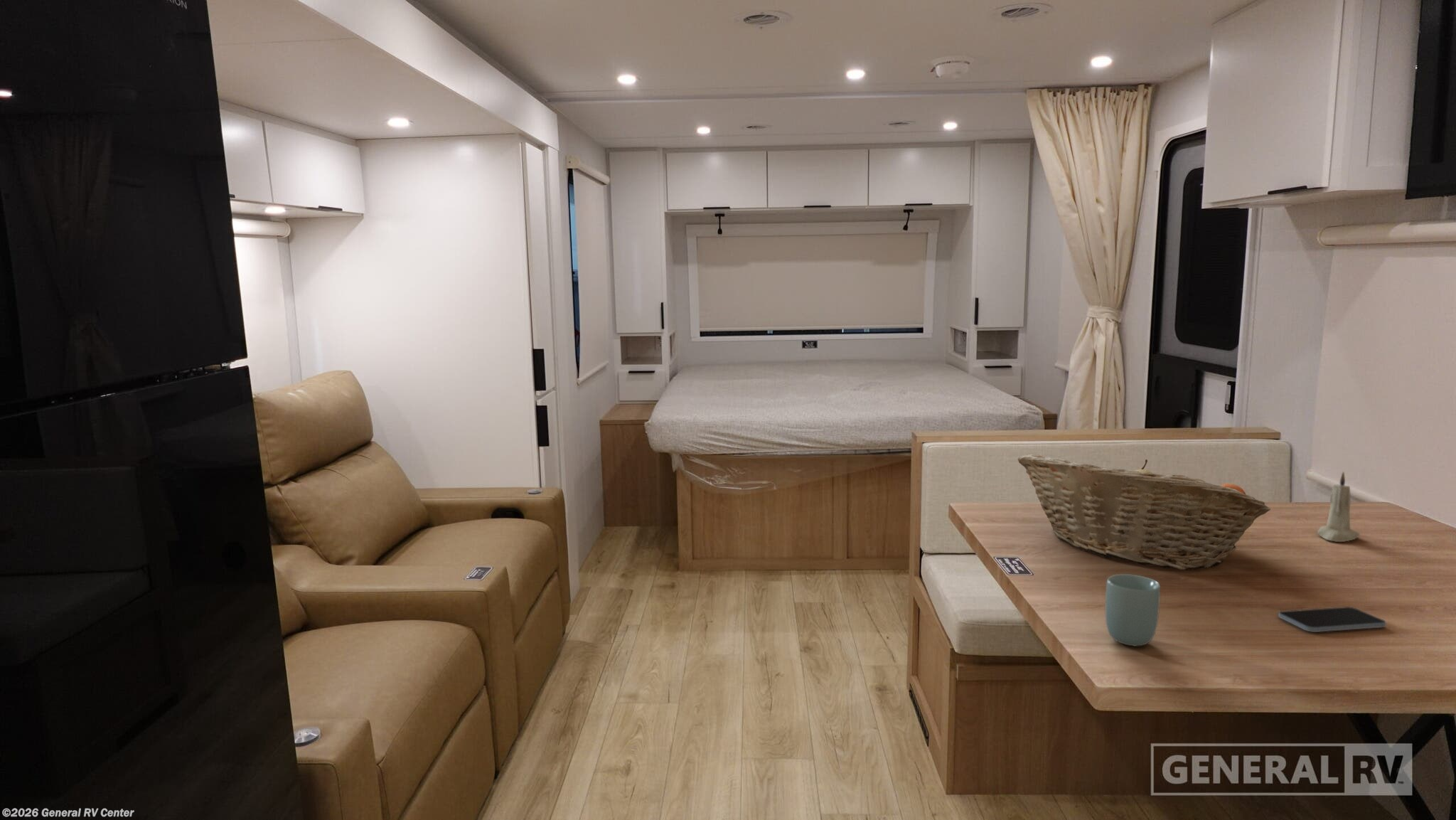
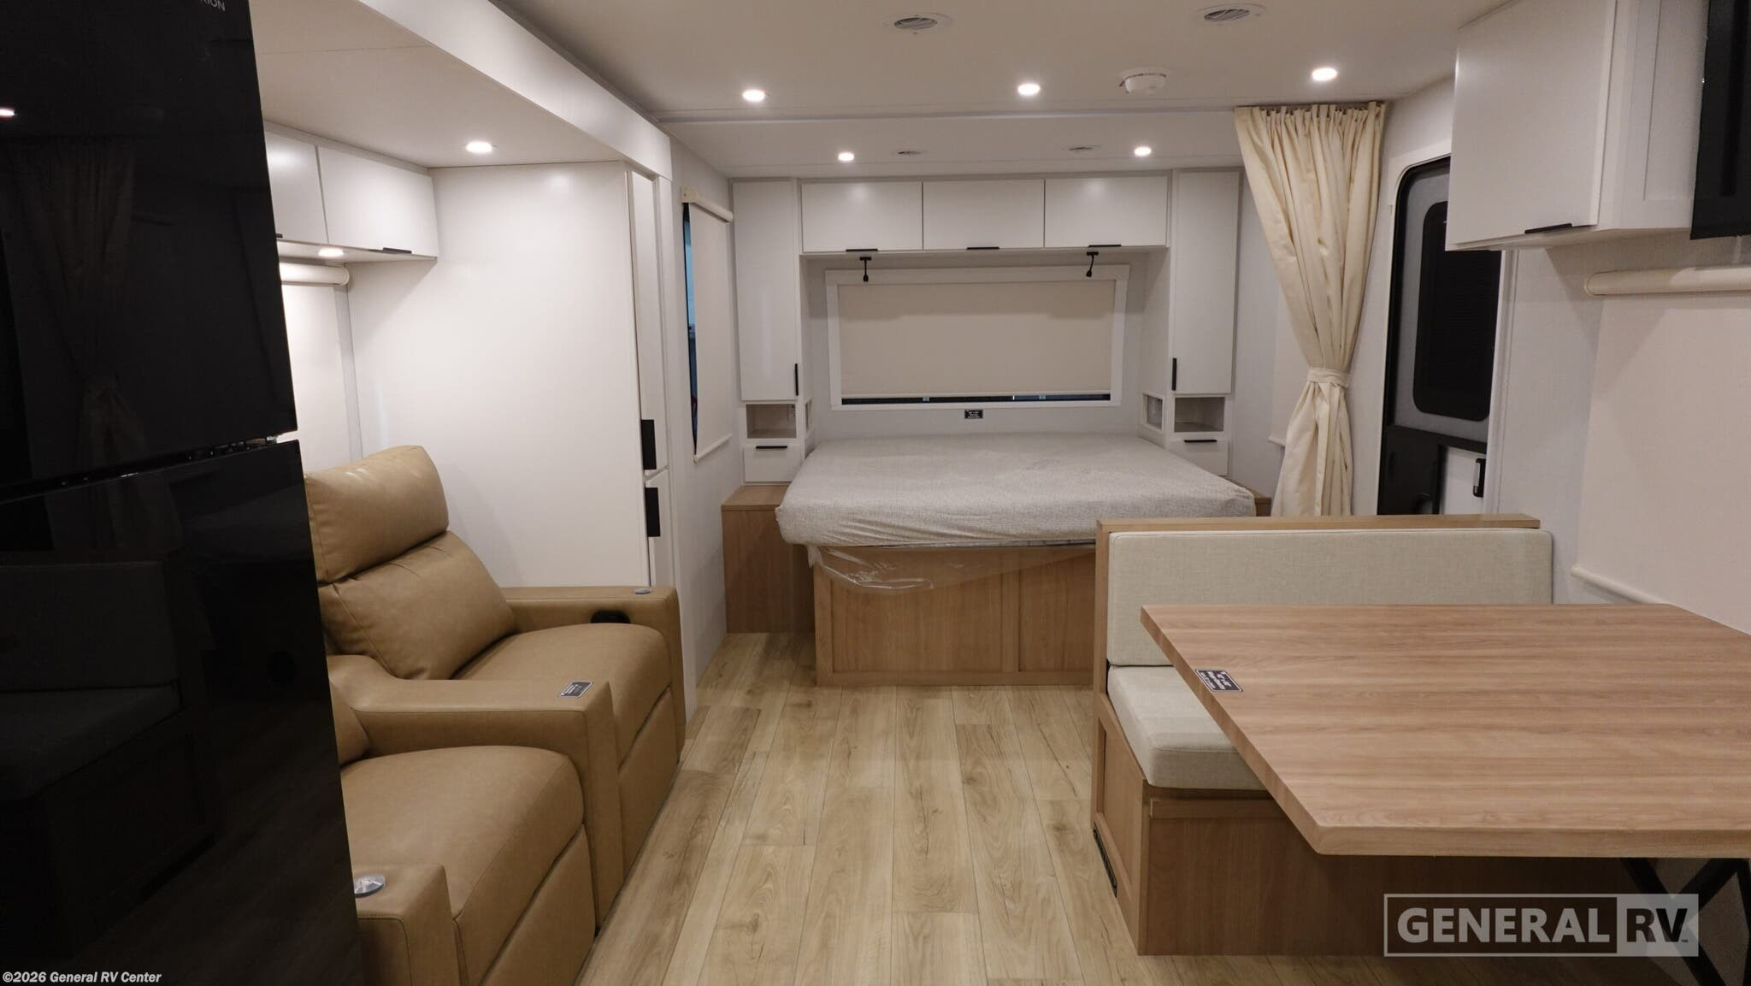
- candle (1339, 504)
- smartphone (1331, 619)
- cup (1131, 612)
- fruit basket (1133, 500)
